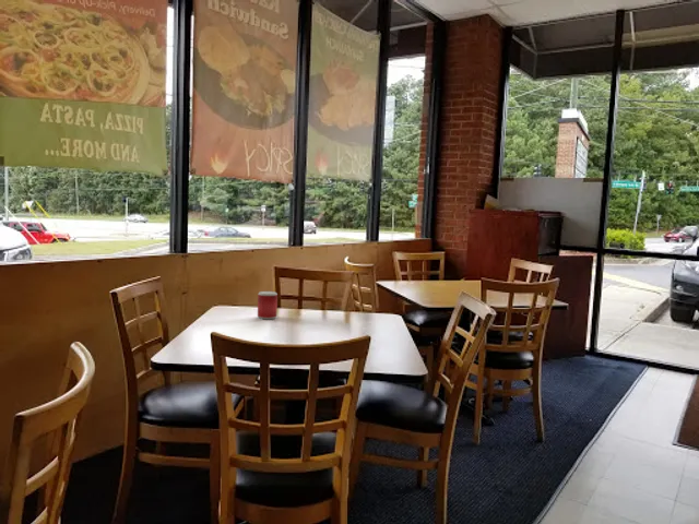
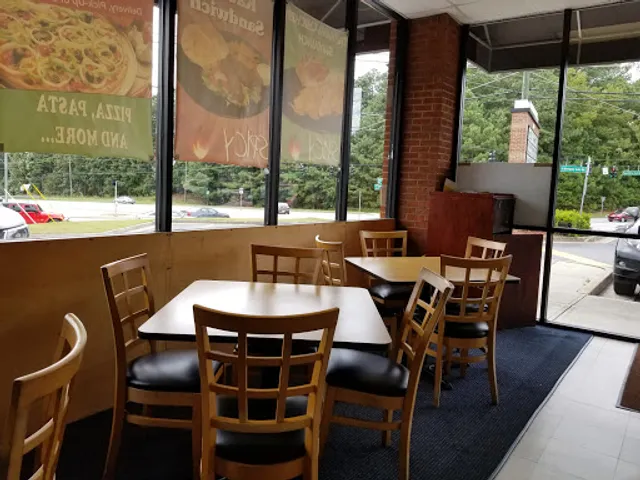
- beverage can (266, 305)
